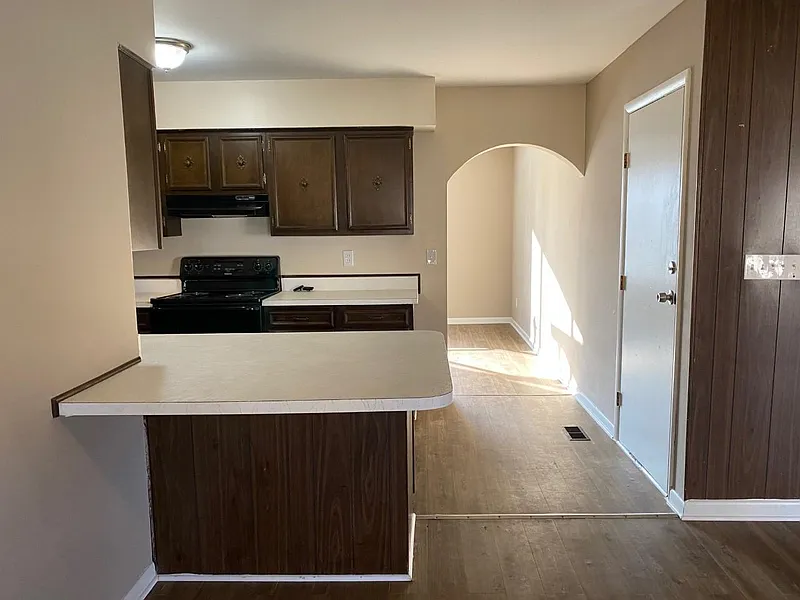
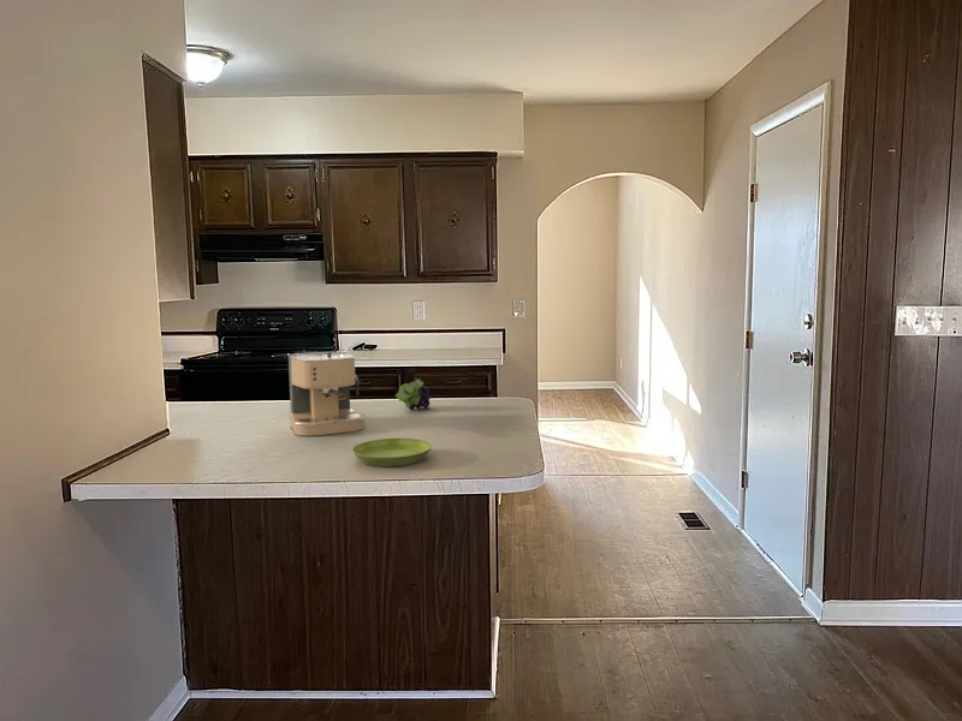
+ saucer (392, 452)
+ coffee maker (326, 389)
+ fruit (414, 394)
